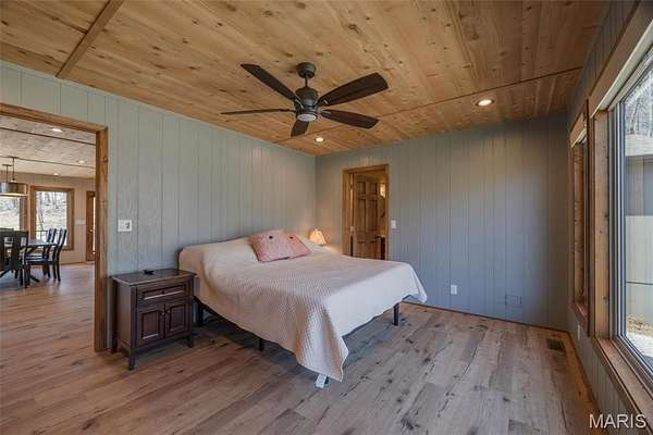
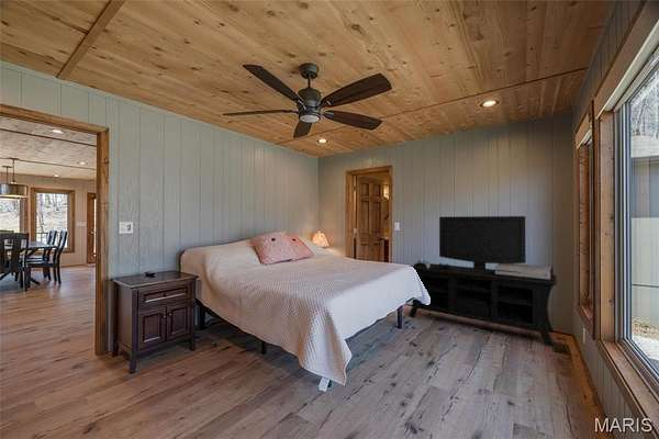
+ media console (474, 270)
